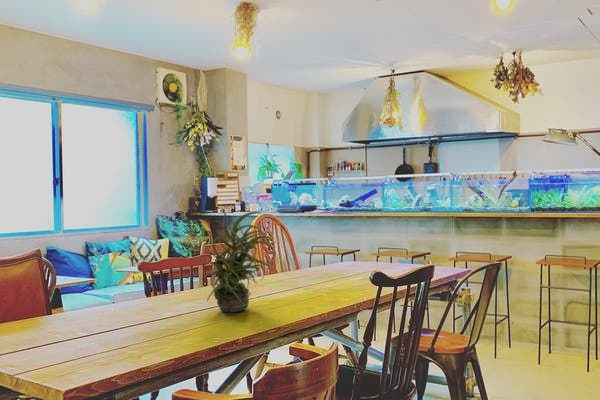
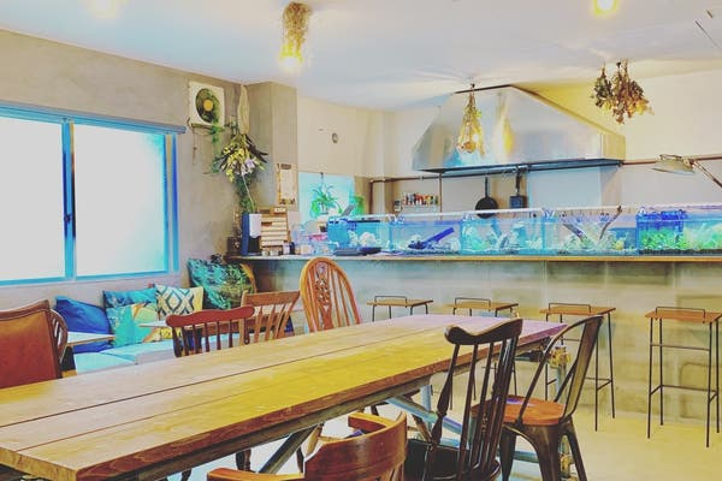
- potted plant (239, 260)
